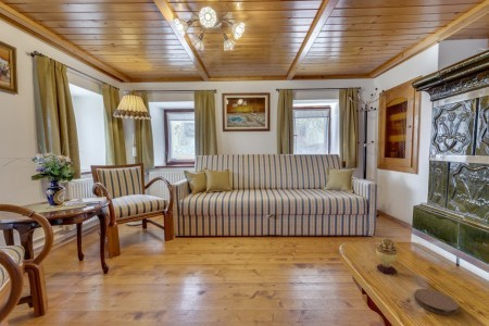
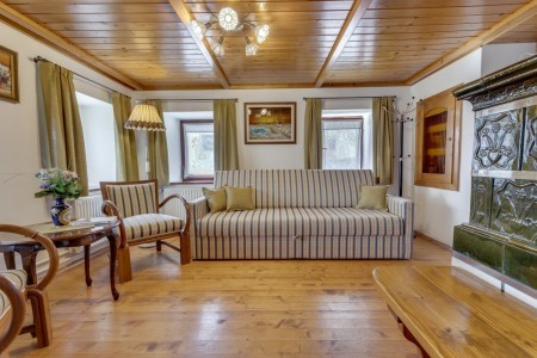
- coaster (435, 300)
- decorative egg (386, 253)
